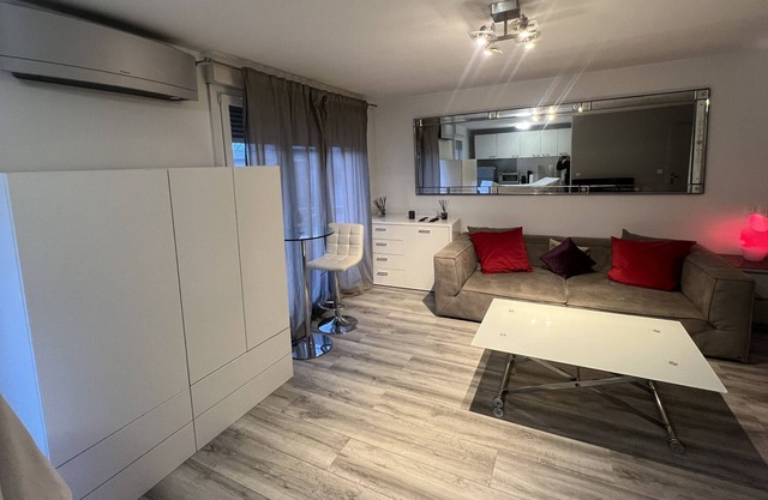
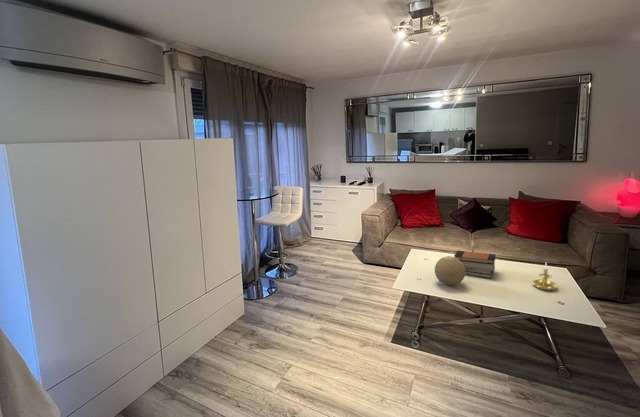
+ book stack (474, 263)
+ decorative orb (449, 270)
+ candle holder (545, 273)
